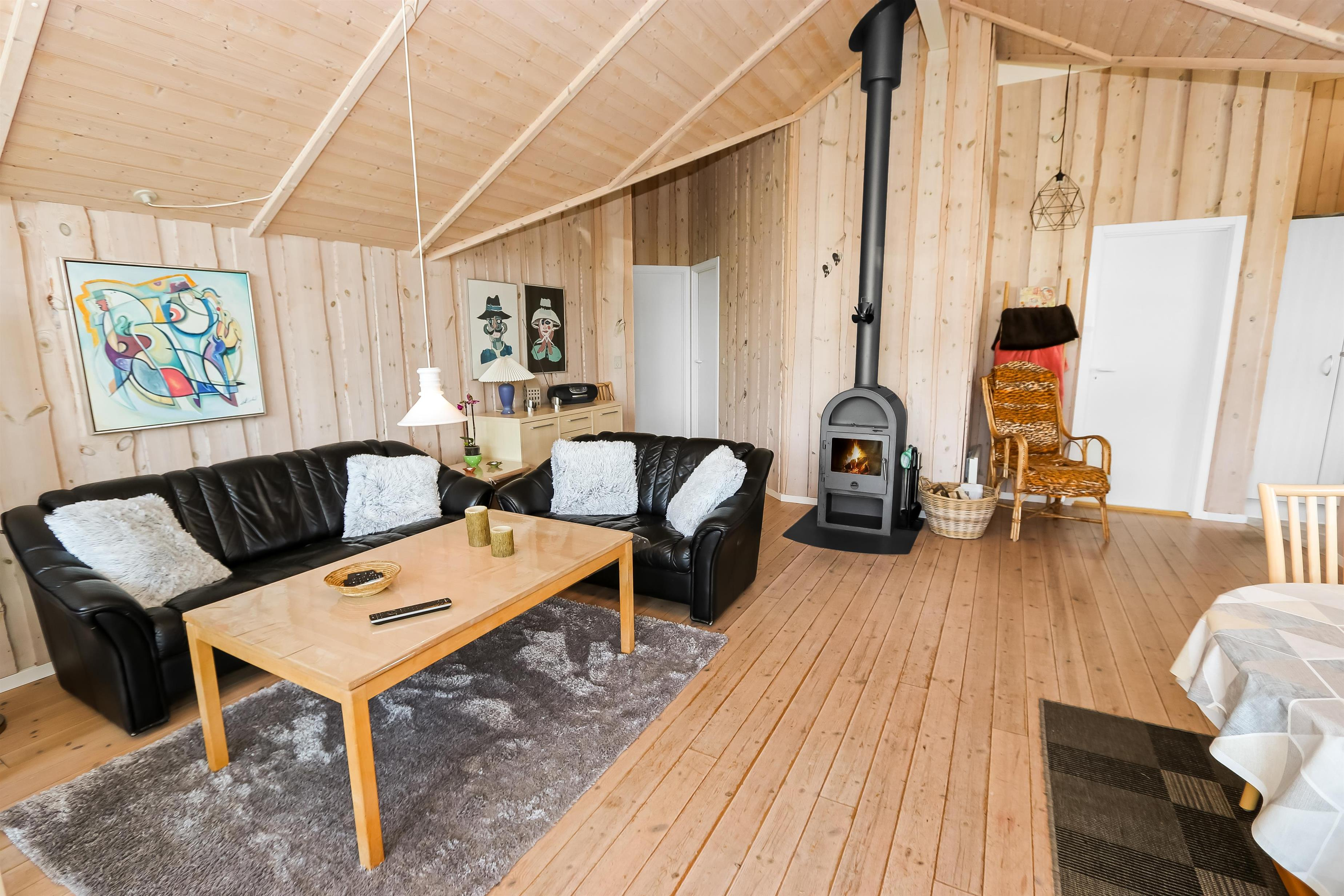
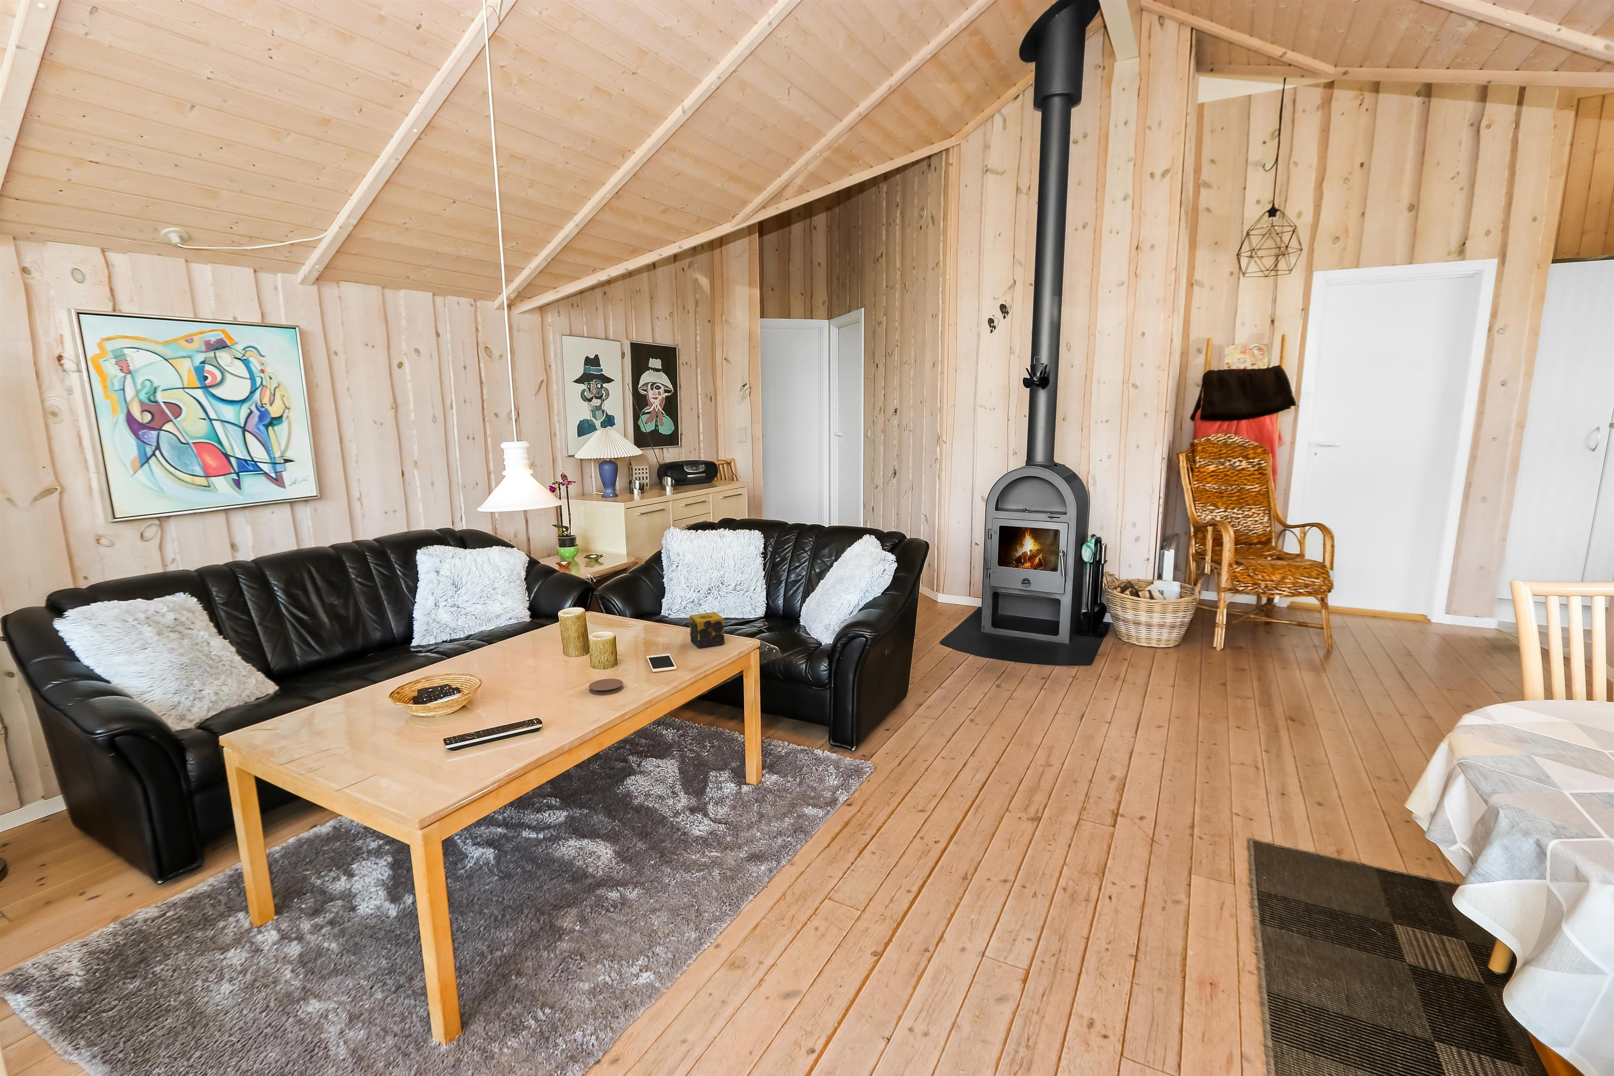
+ cell phone (662, 663)
+ candle (707, 629)
+ coaster (606, 687)
